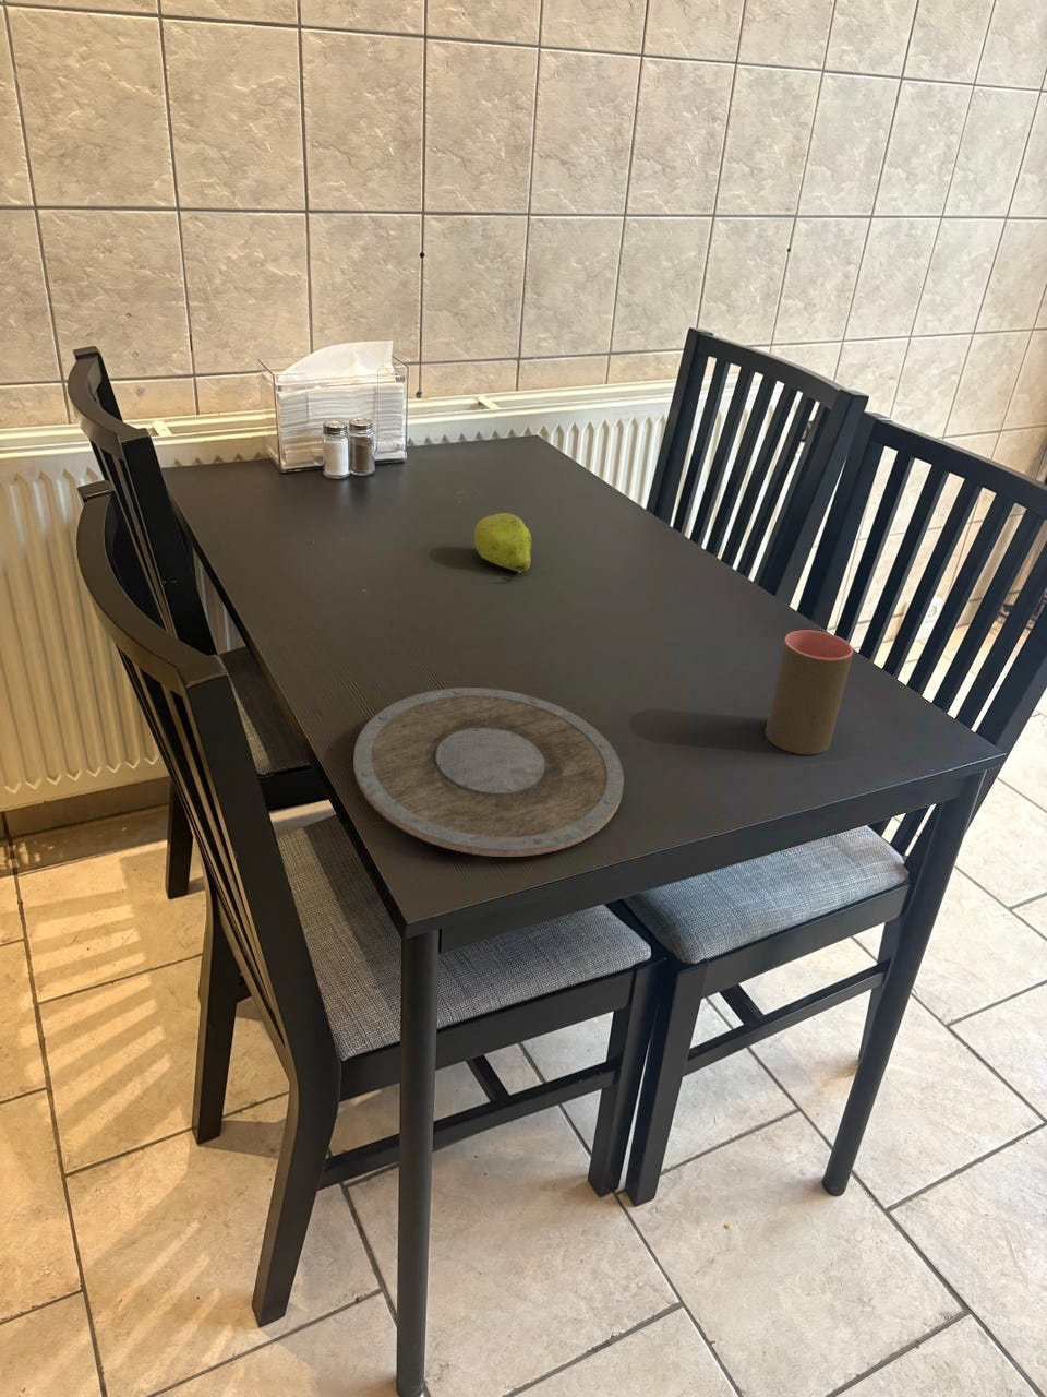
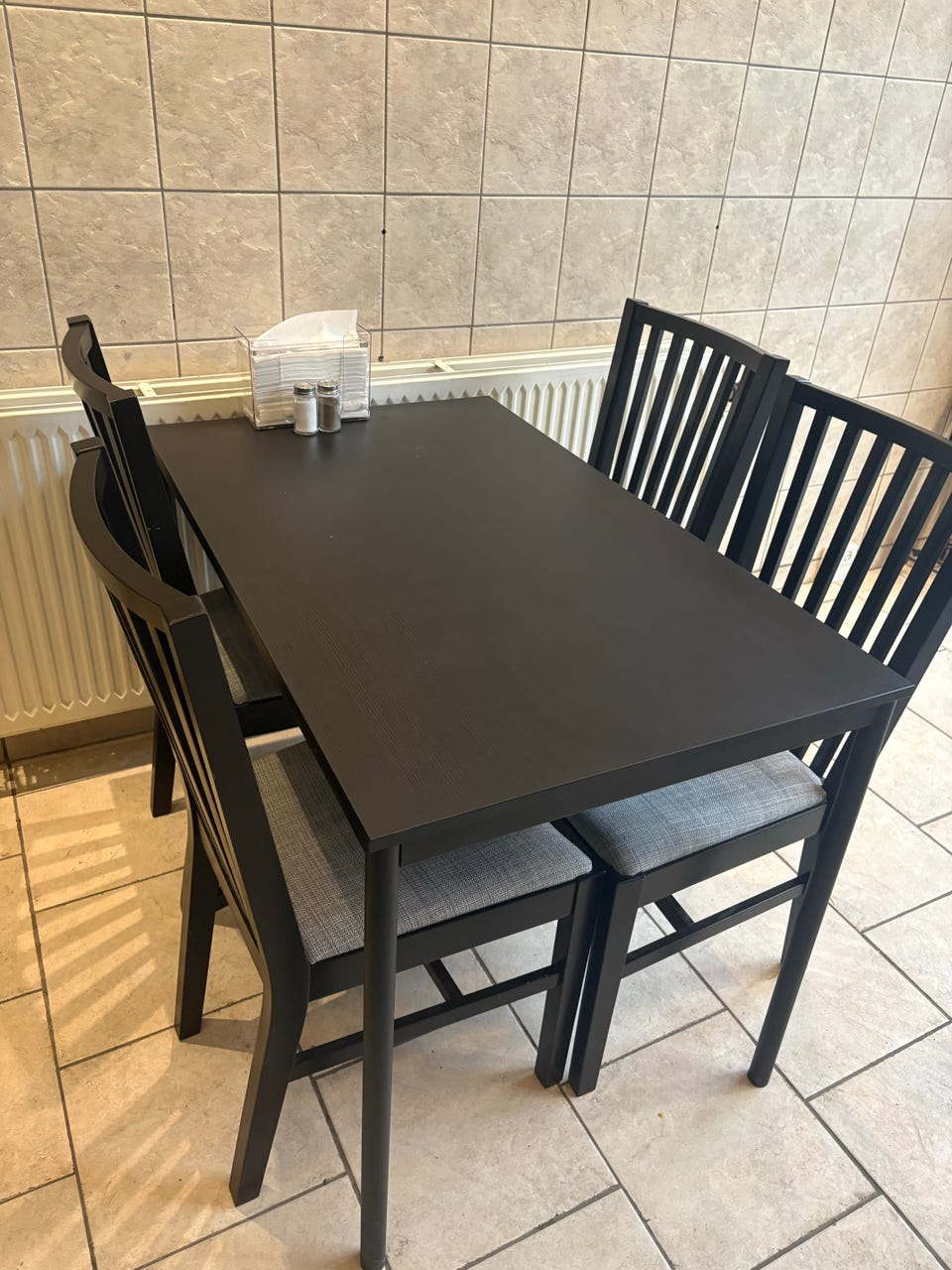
- cup (807, 692)
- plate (489, 762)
- fruit (505, 542)
